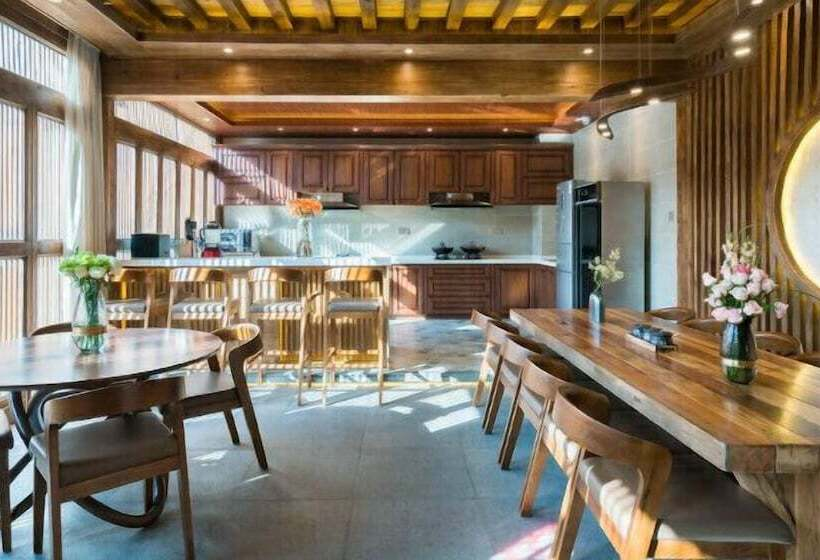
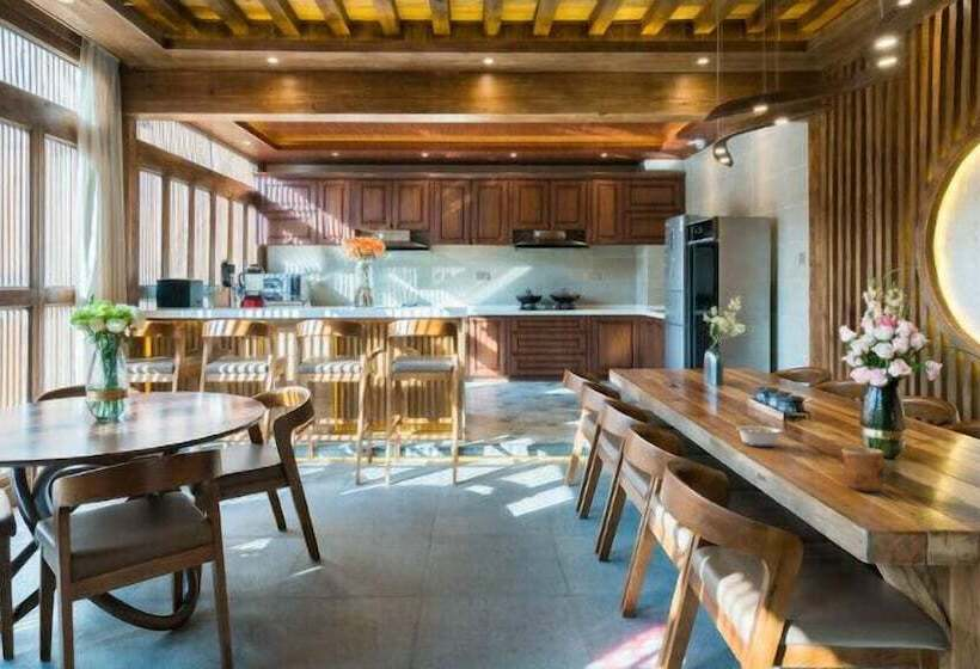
+ cup (862, 468)
+ legume (757, 435)
